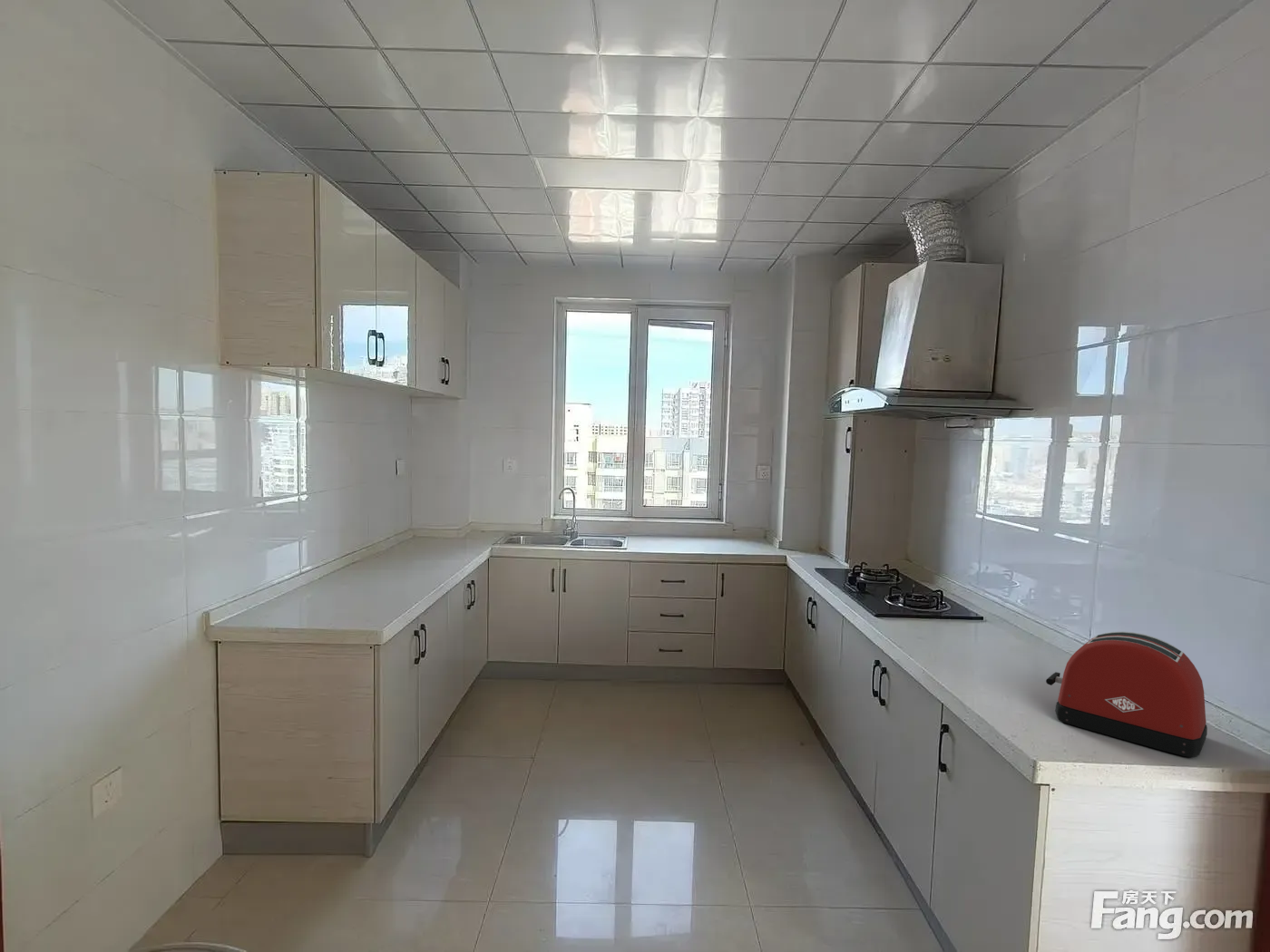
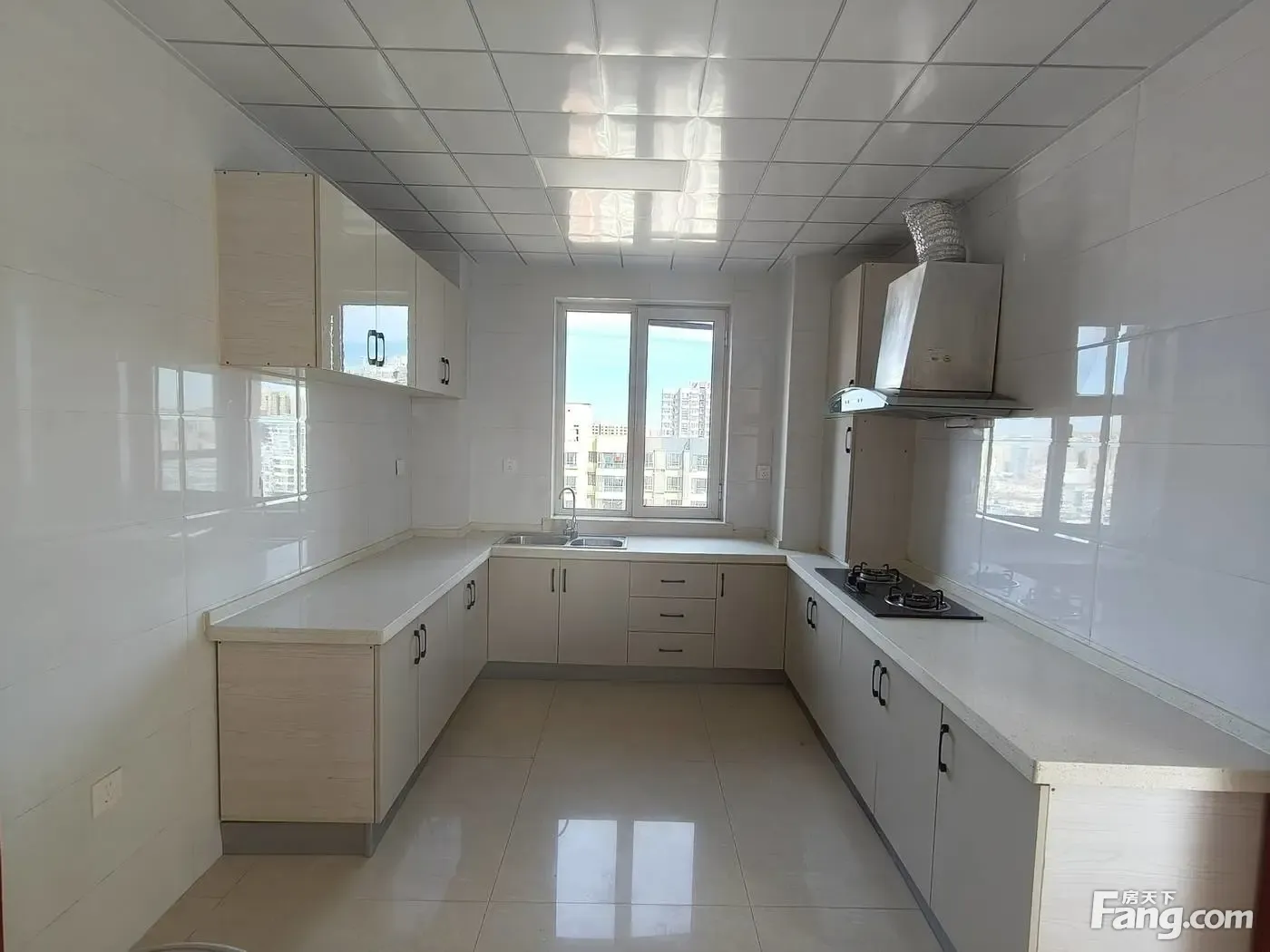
- toaster (1131, 683)
